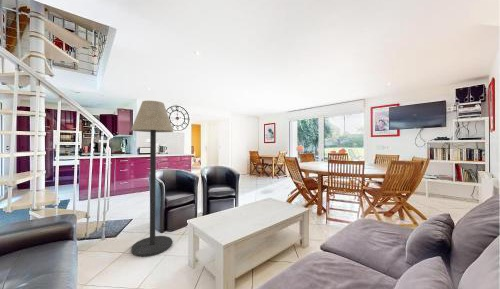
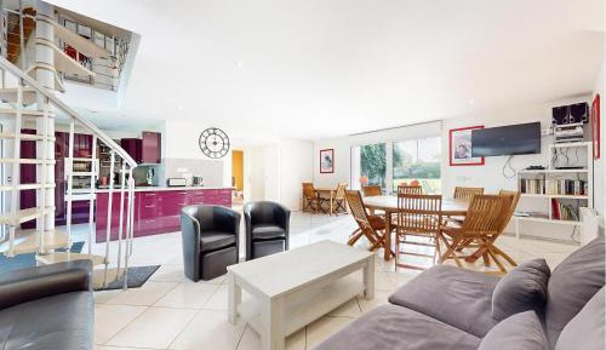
- floor lamp (152, 174)
